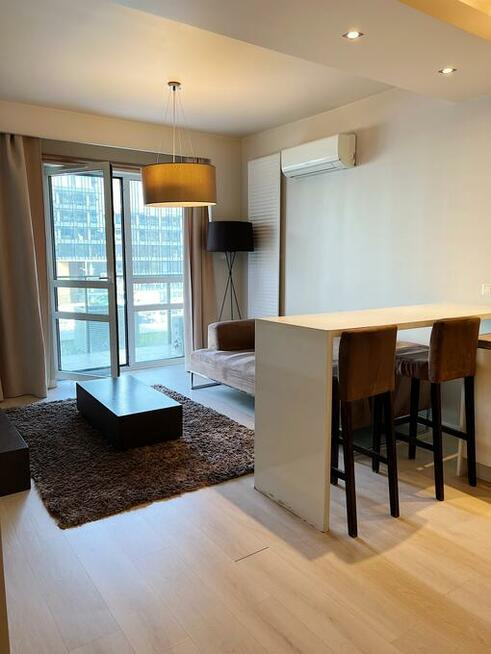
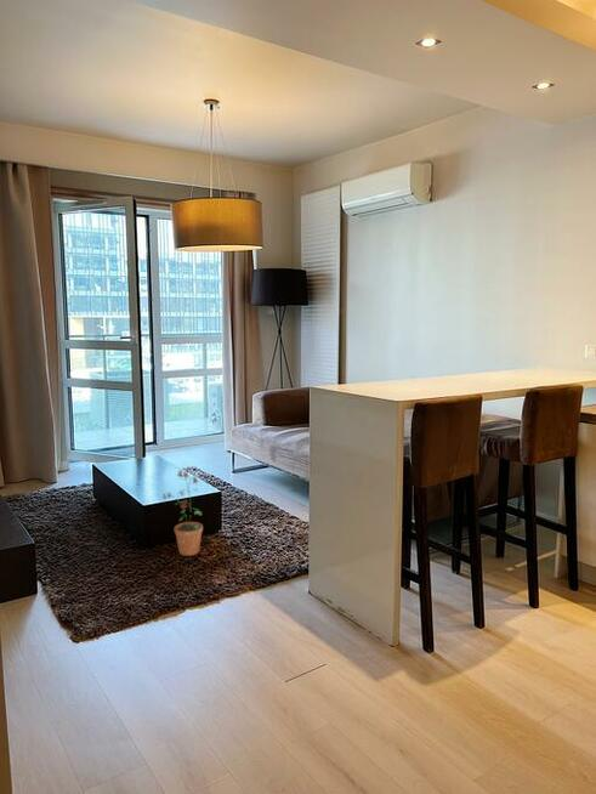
+ potted plant (185, 515)
